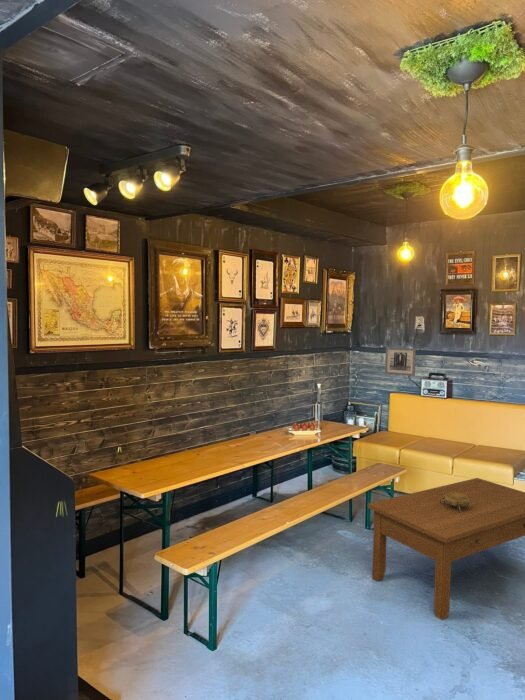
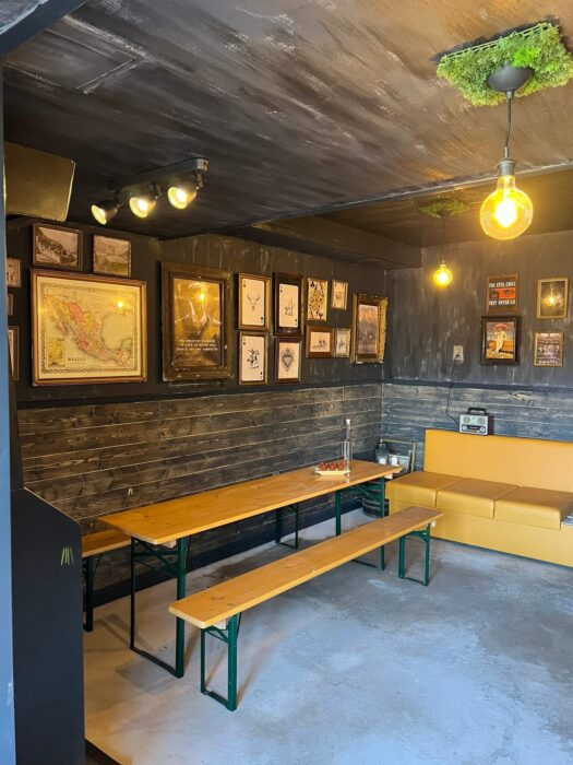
- decorative bowl (458, 501)
- coffee table (462, 539)
- wall art (400, 361)
